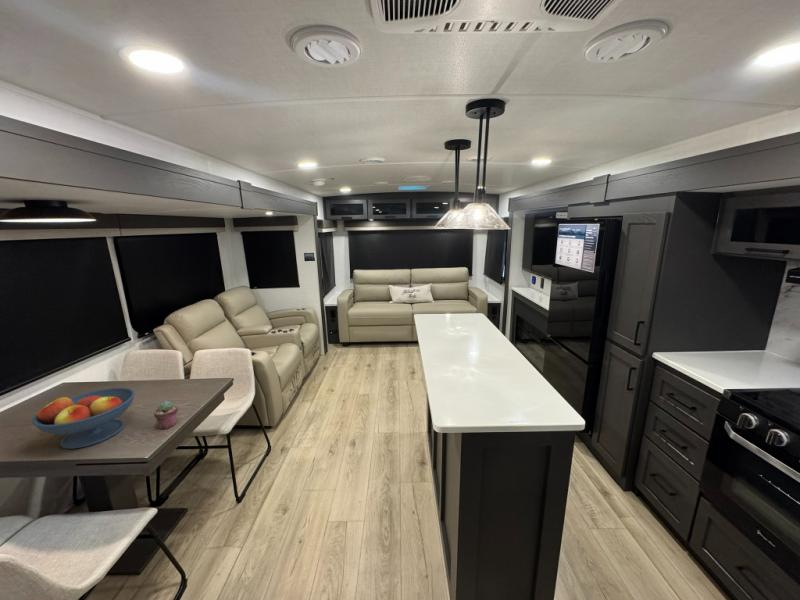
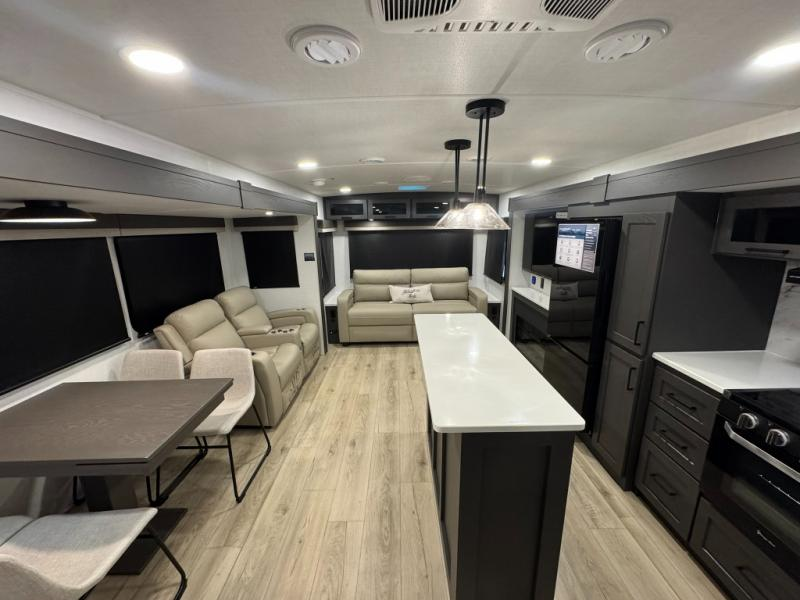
- fruit bowl (89, 414)
- potted succulent (166, 413)
